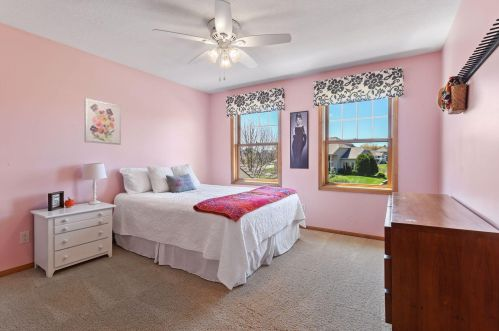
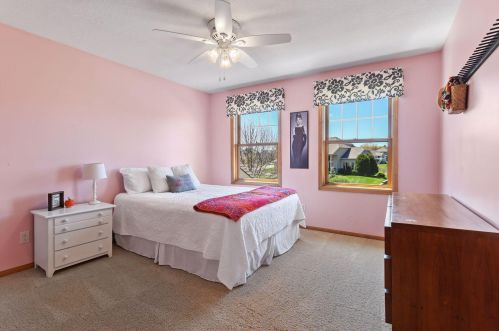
- wall art (103, 123)
